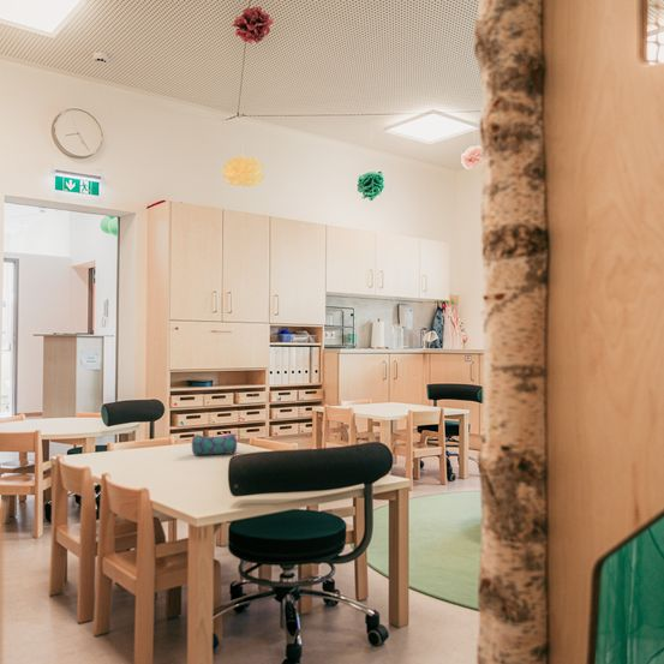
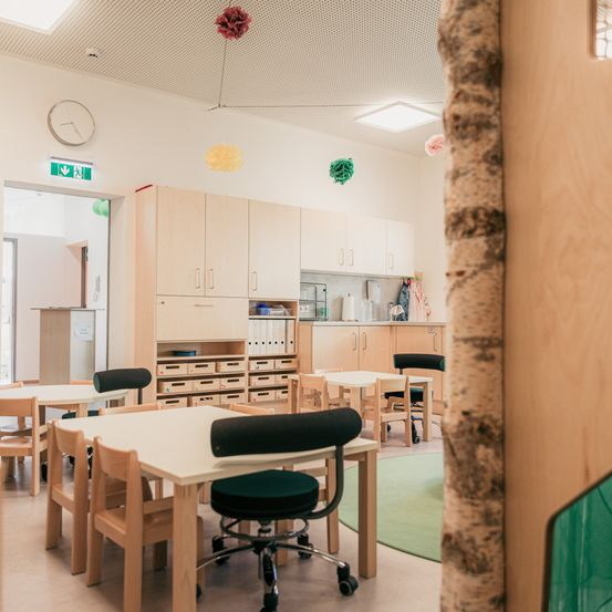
- pencil case (214, 443)
